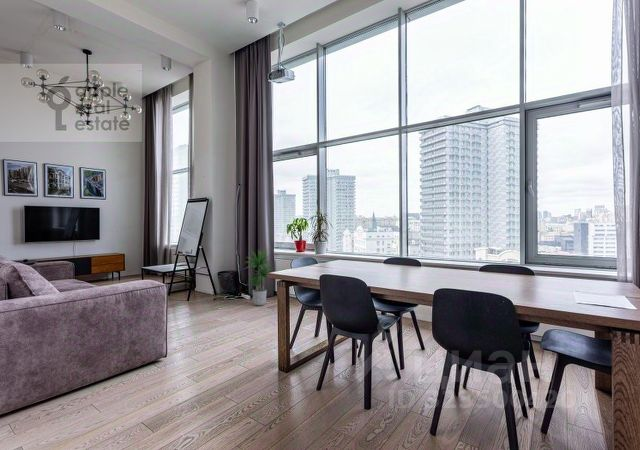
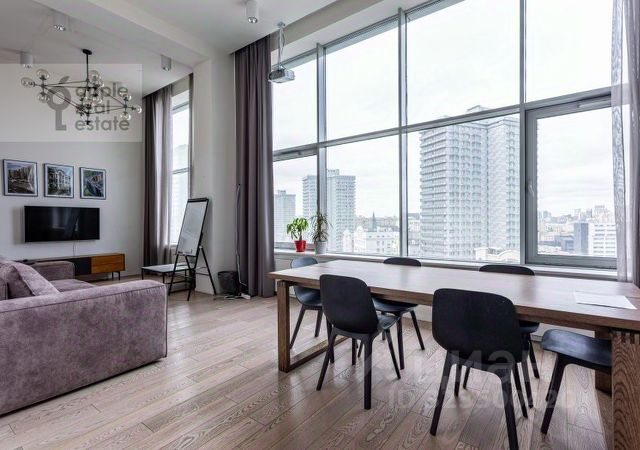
- potted plant (261, 276)
